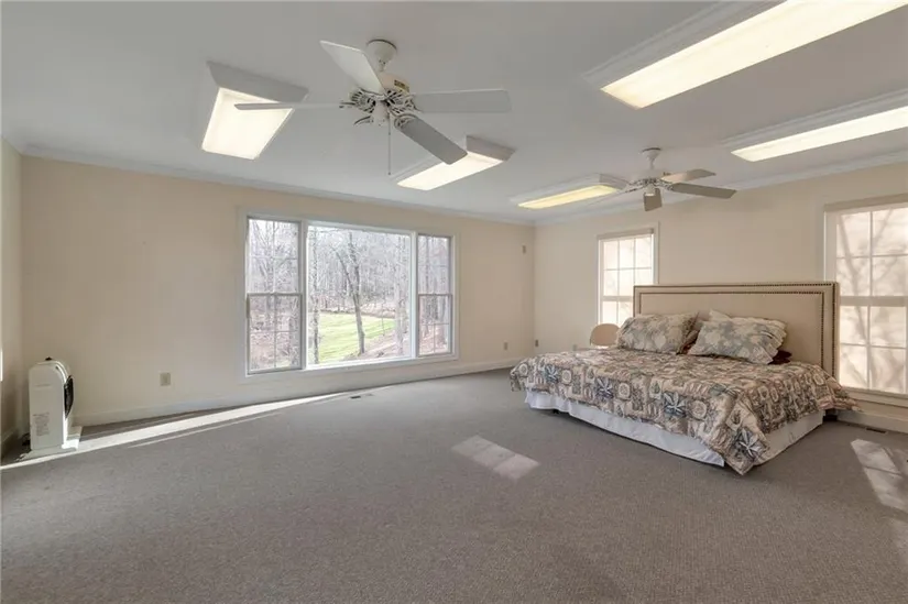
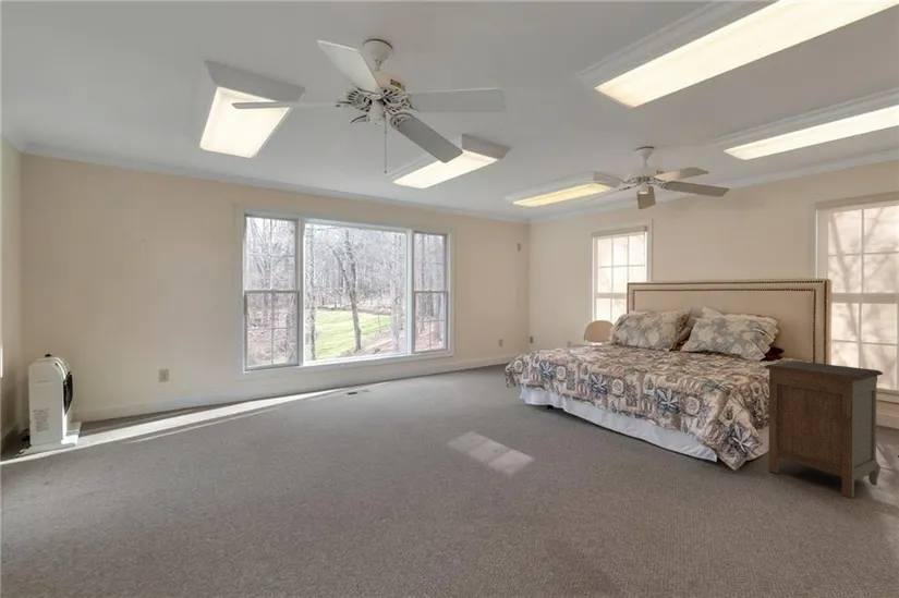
+ nightstand (823, 422)
